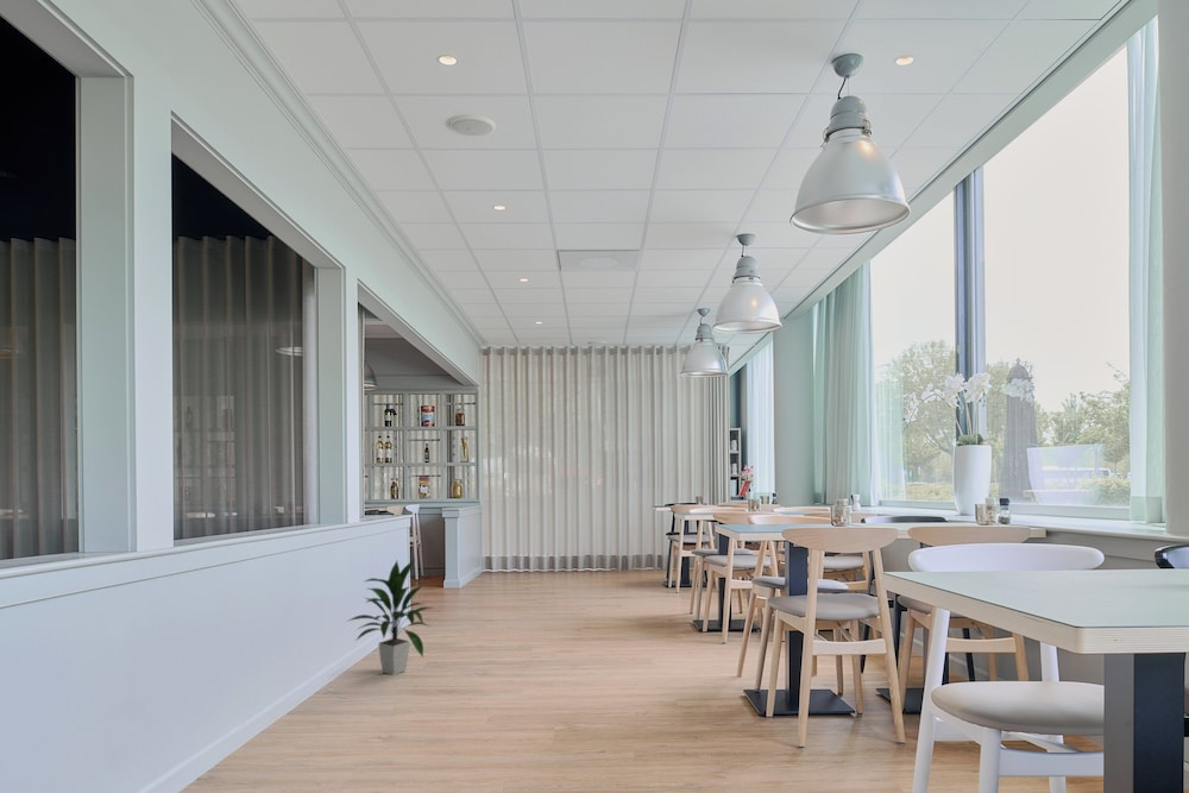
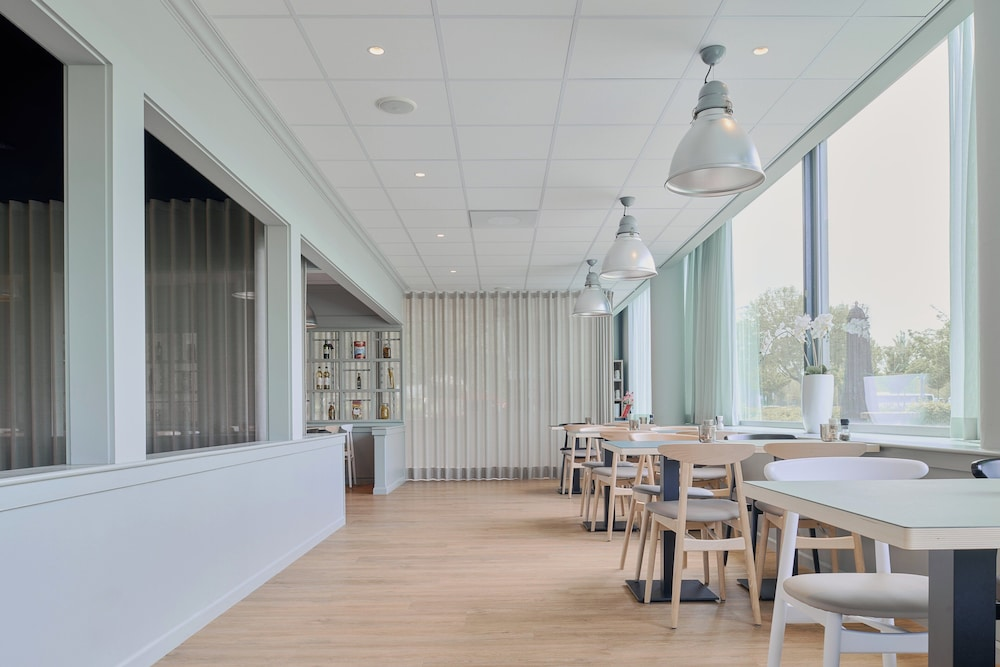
- indoor plant (394, 617)
